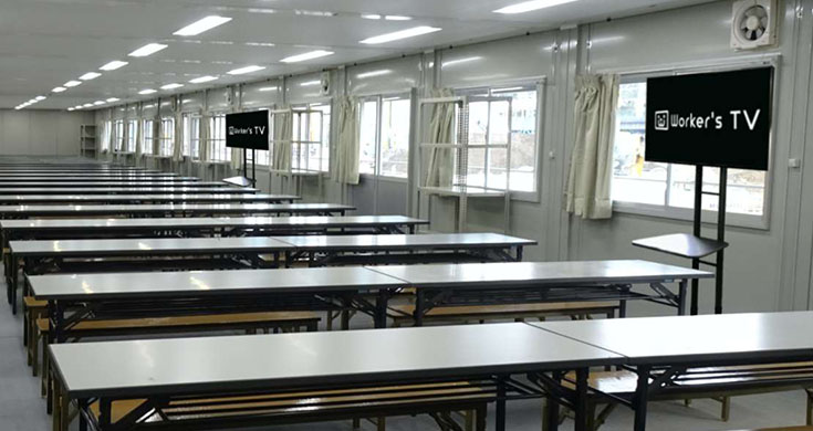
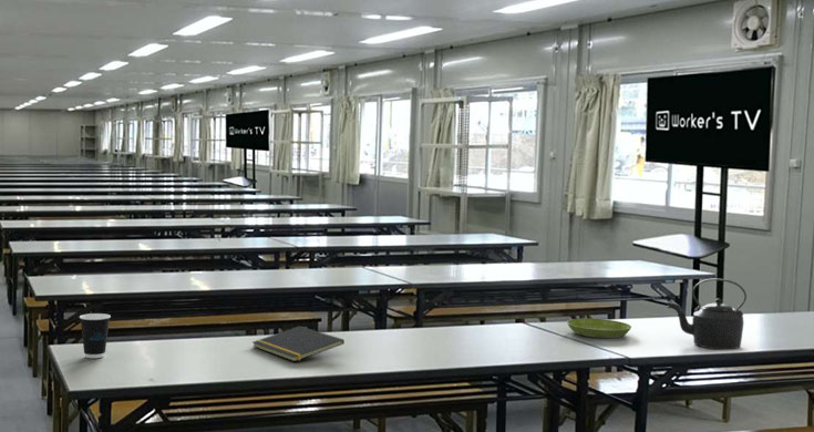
+ saucer (598, 328)
+ dixie cup (94, 336)
+ notepad (297, 342)
+ kettle (705, 310)
